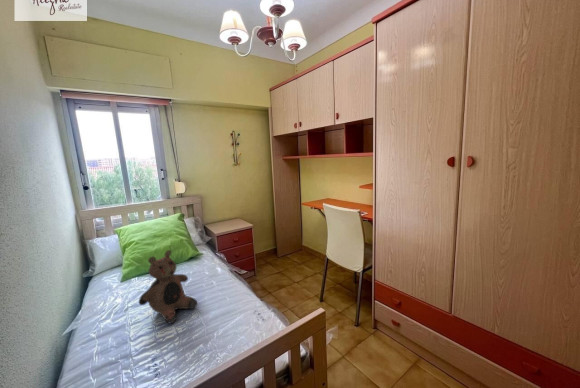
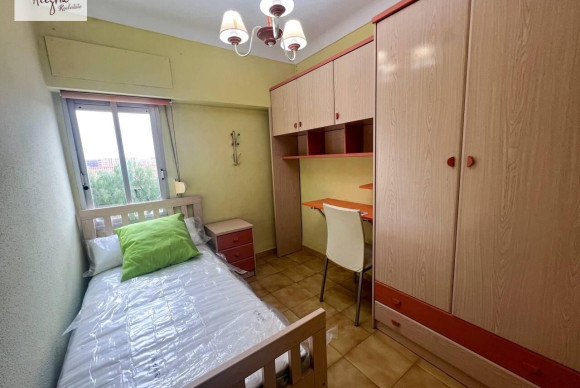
- teddy bear (169, 283)
